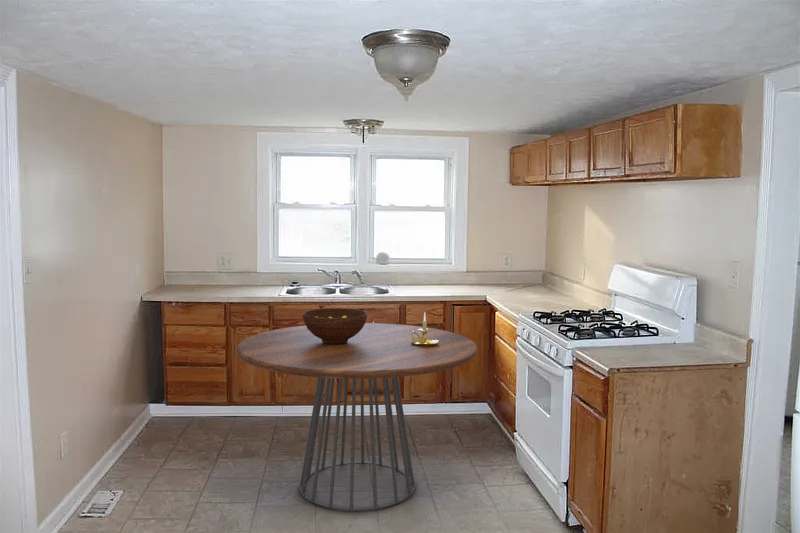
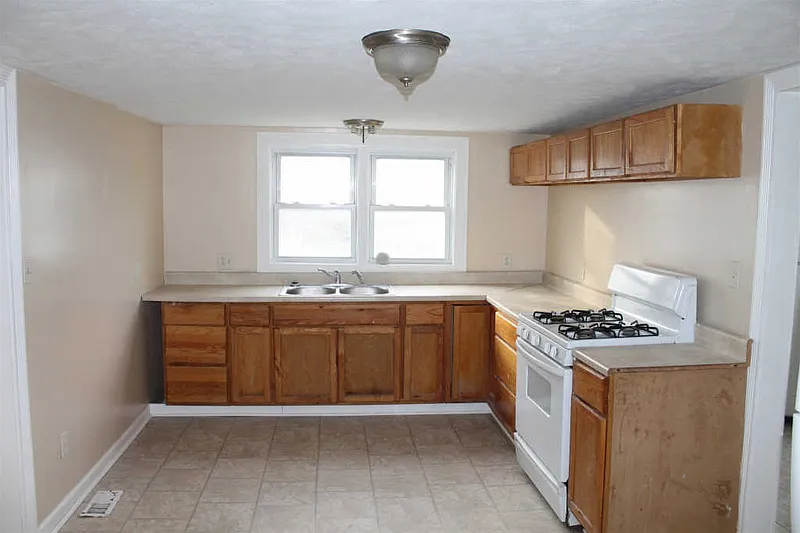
- candle holder (423, 327)
- fruit bowl (335, 327)
- dining table (361, 414)
